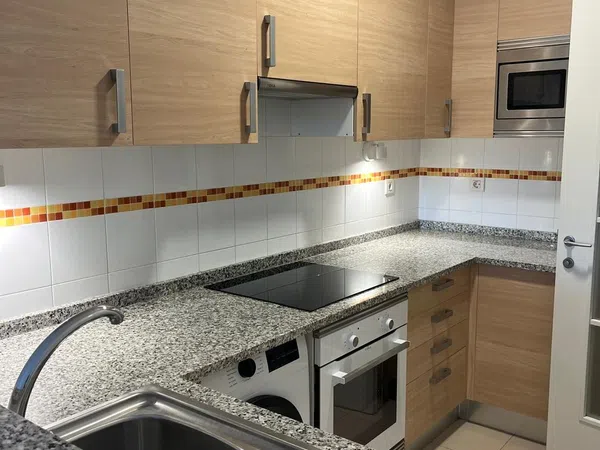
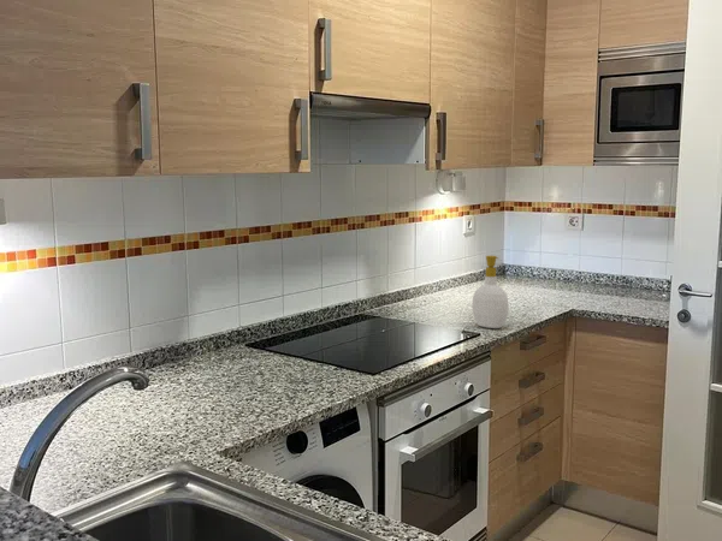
+ soap bottle (491, 291)
